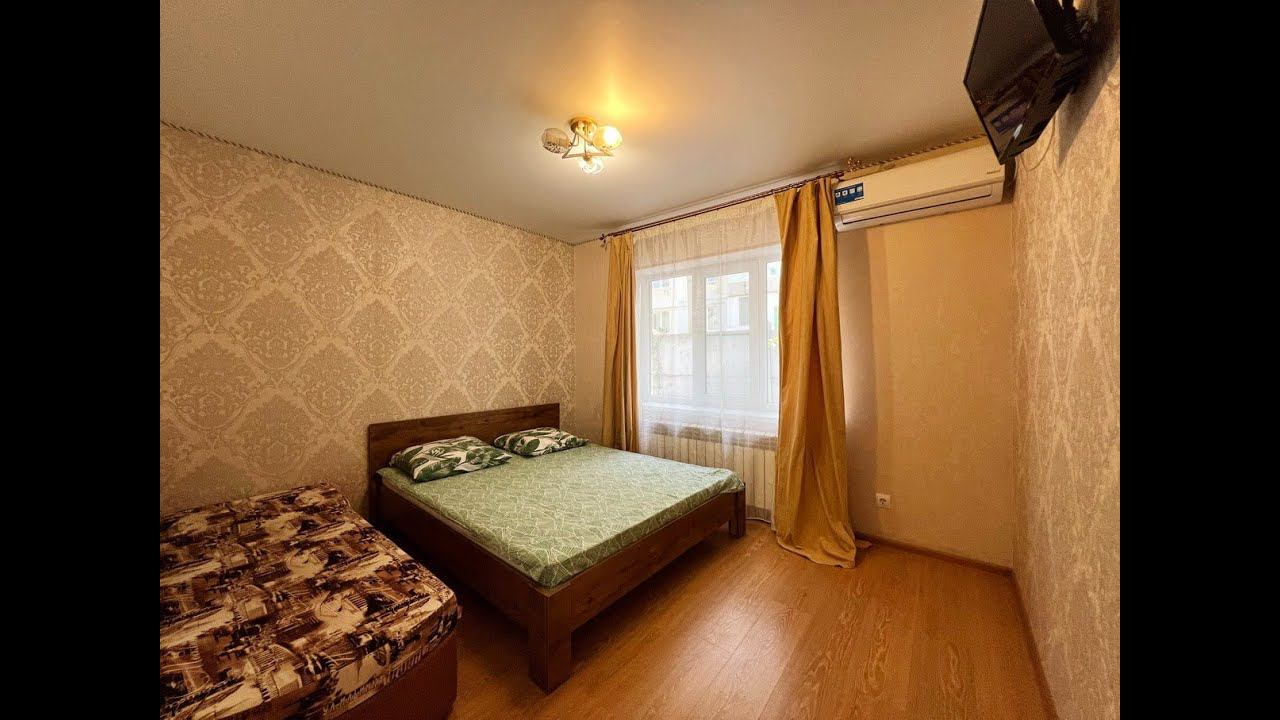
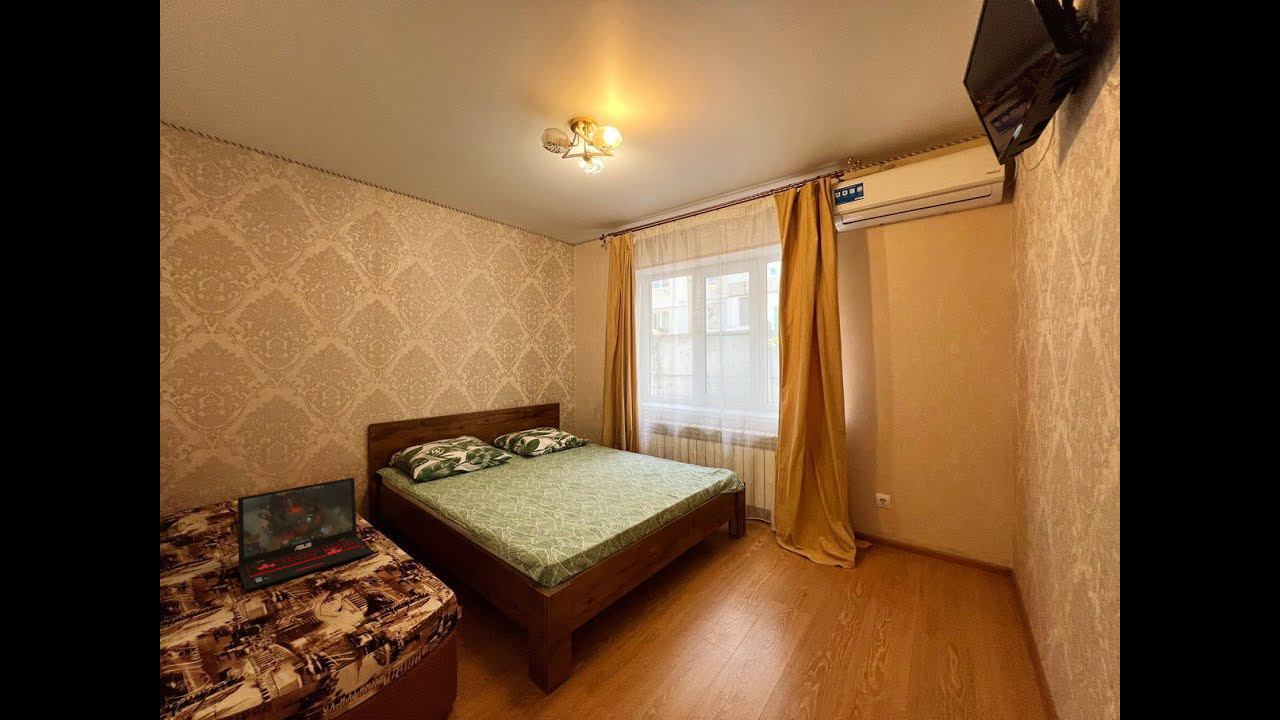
+ laptop (307, 527)
